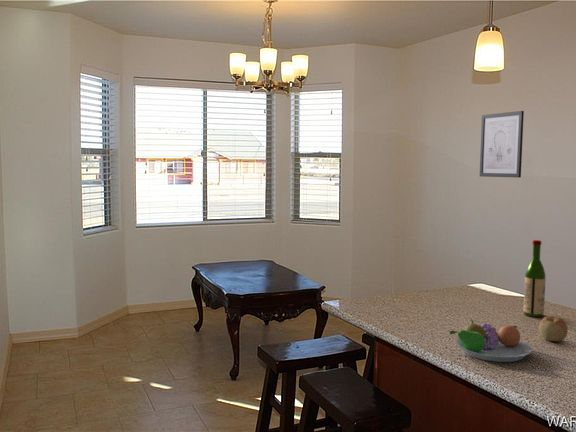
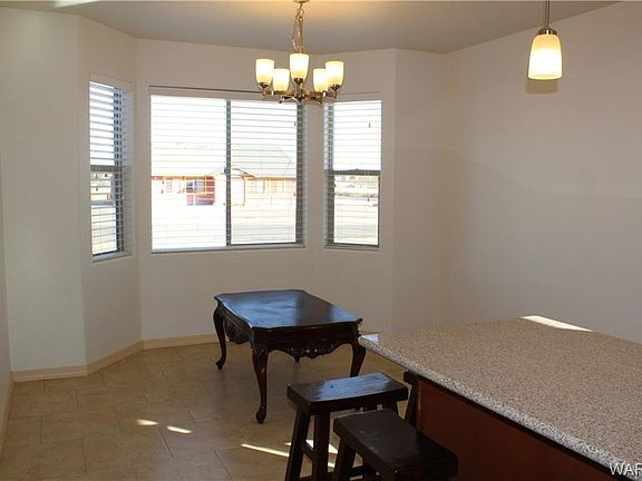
- wine bottle (535, 277)
- wall art (500, 145)
- fruit bowl (490, 338)
- apple (553, 328)
